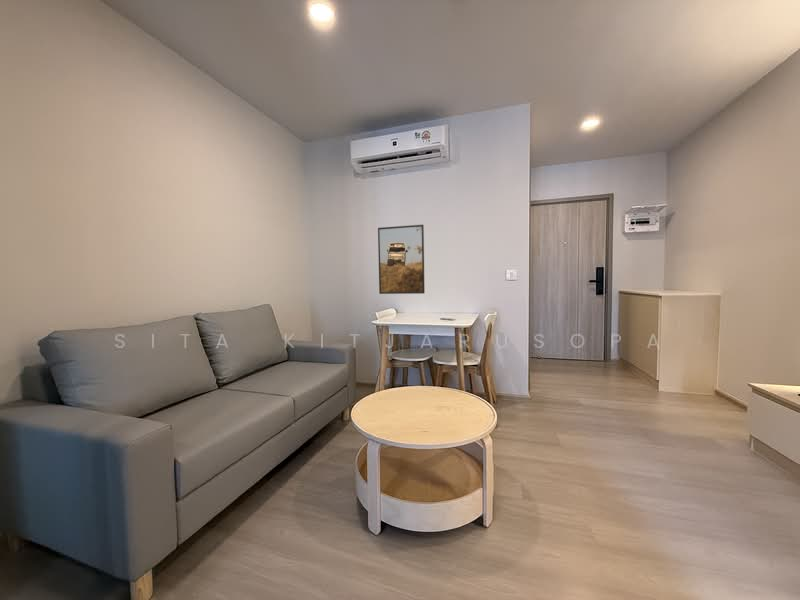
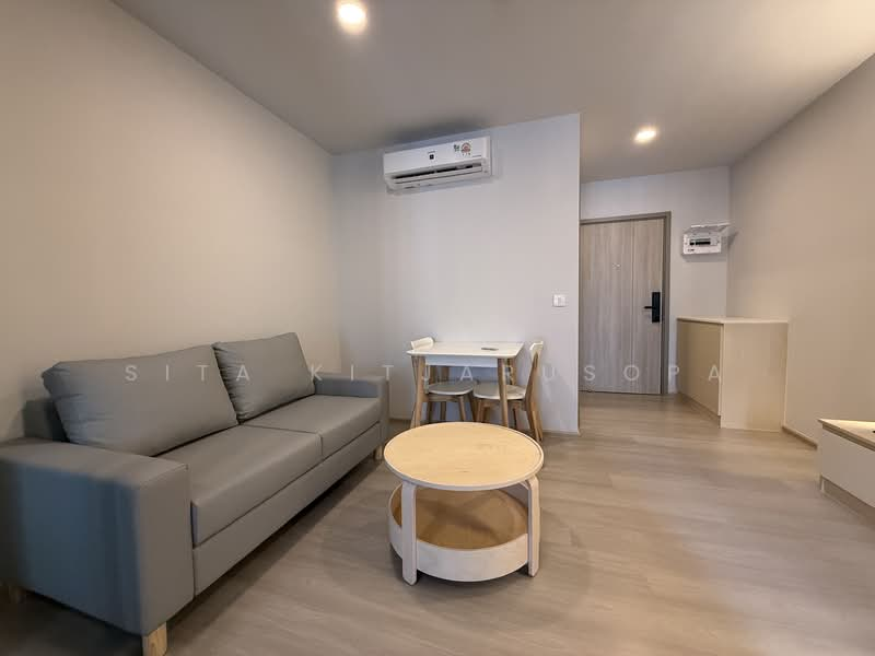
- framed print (400, 260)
